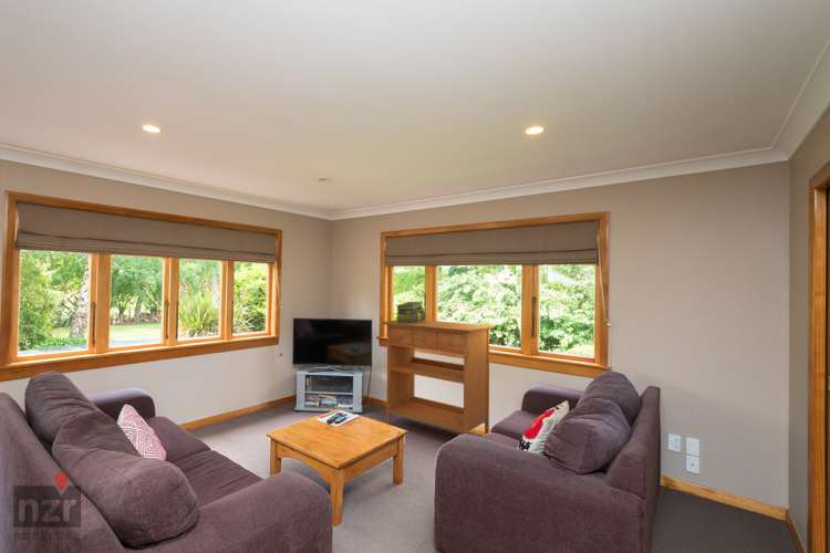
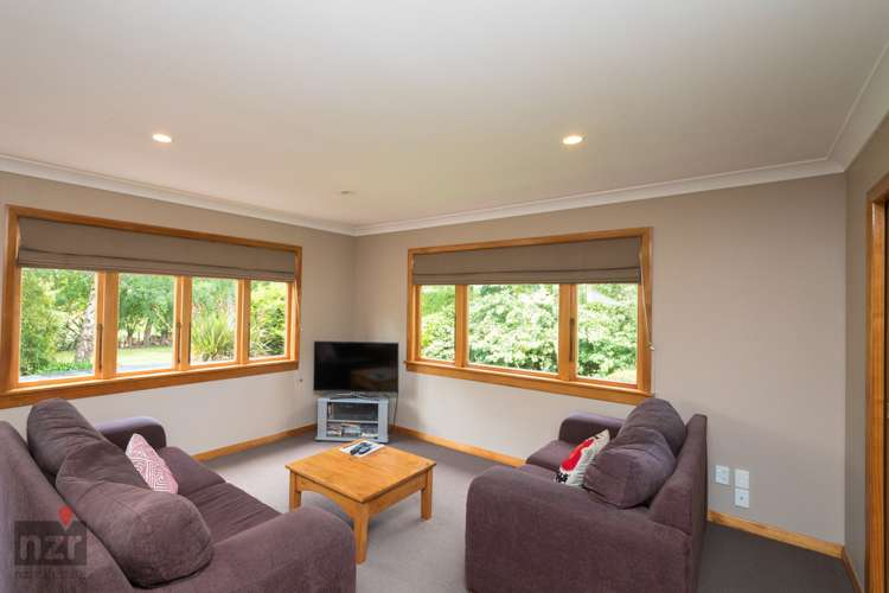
- stack of books (411, 312)
- console table (435, 377)
